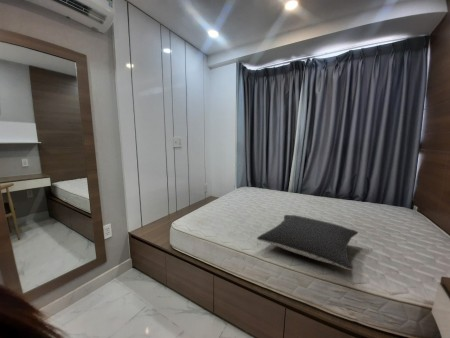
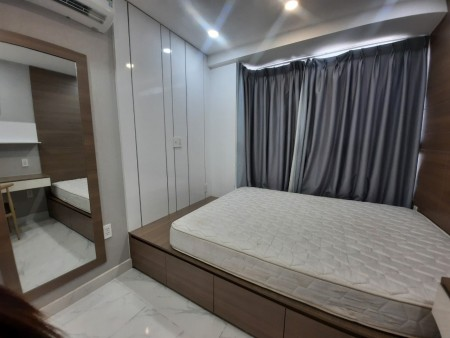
- pillow (309, 235)
